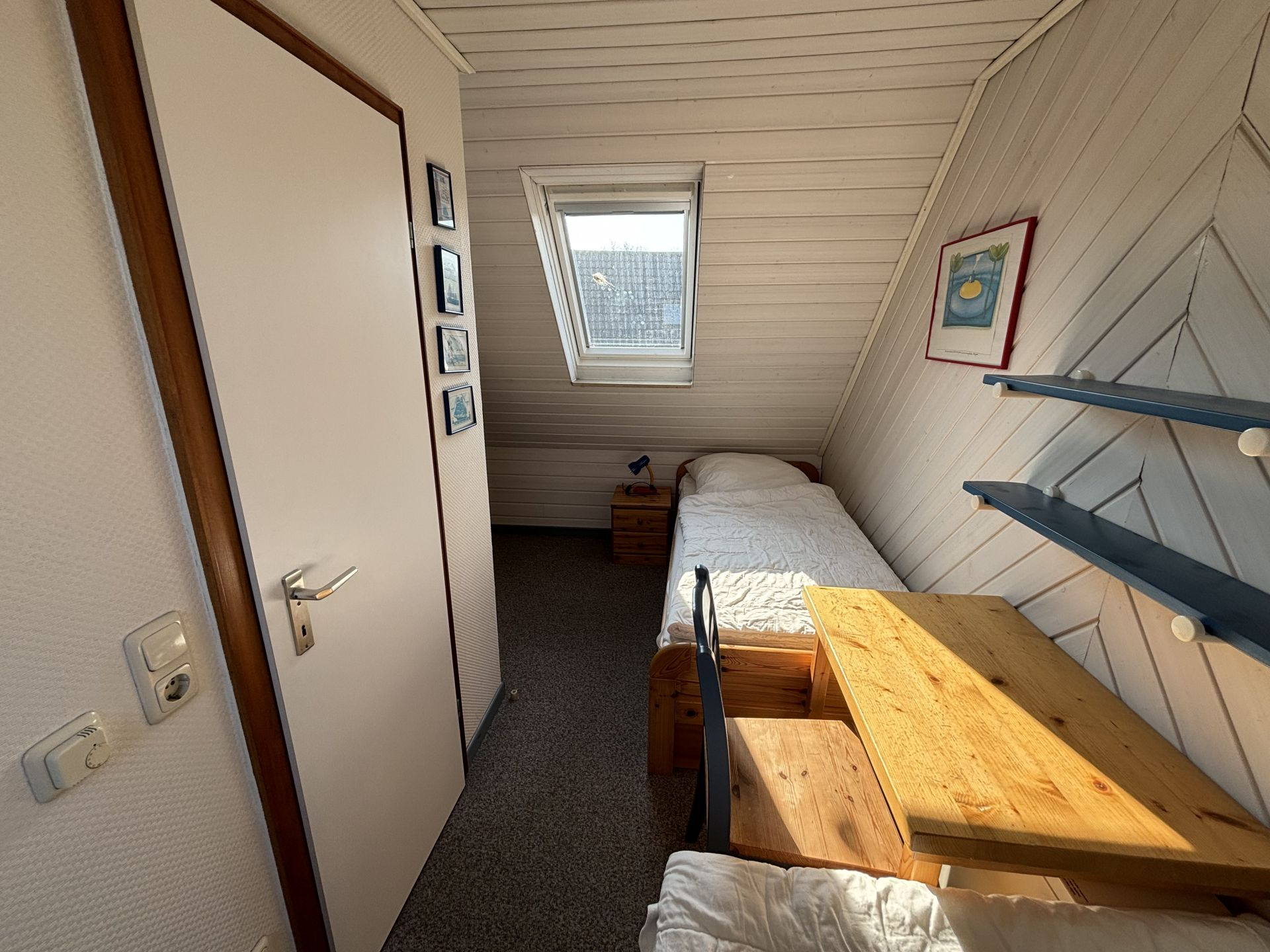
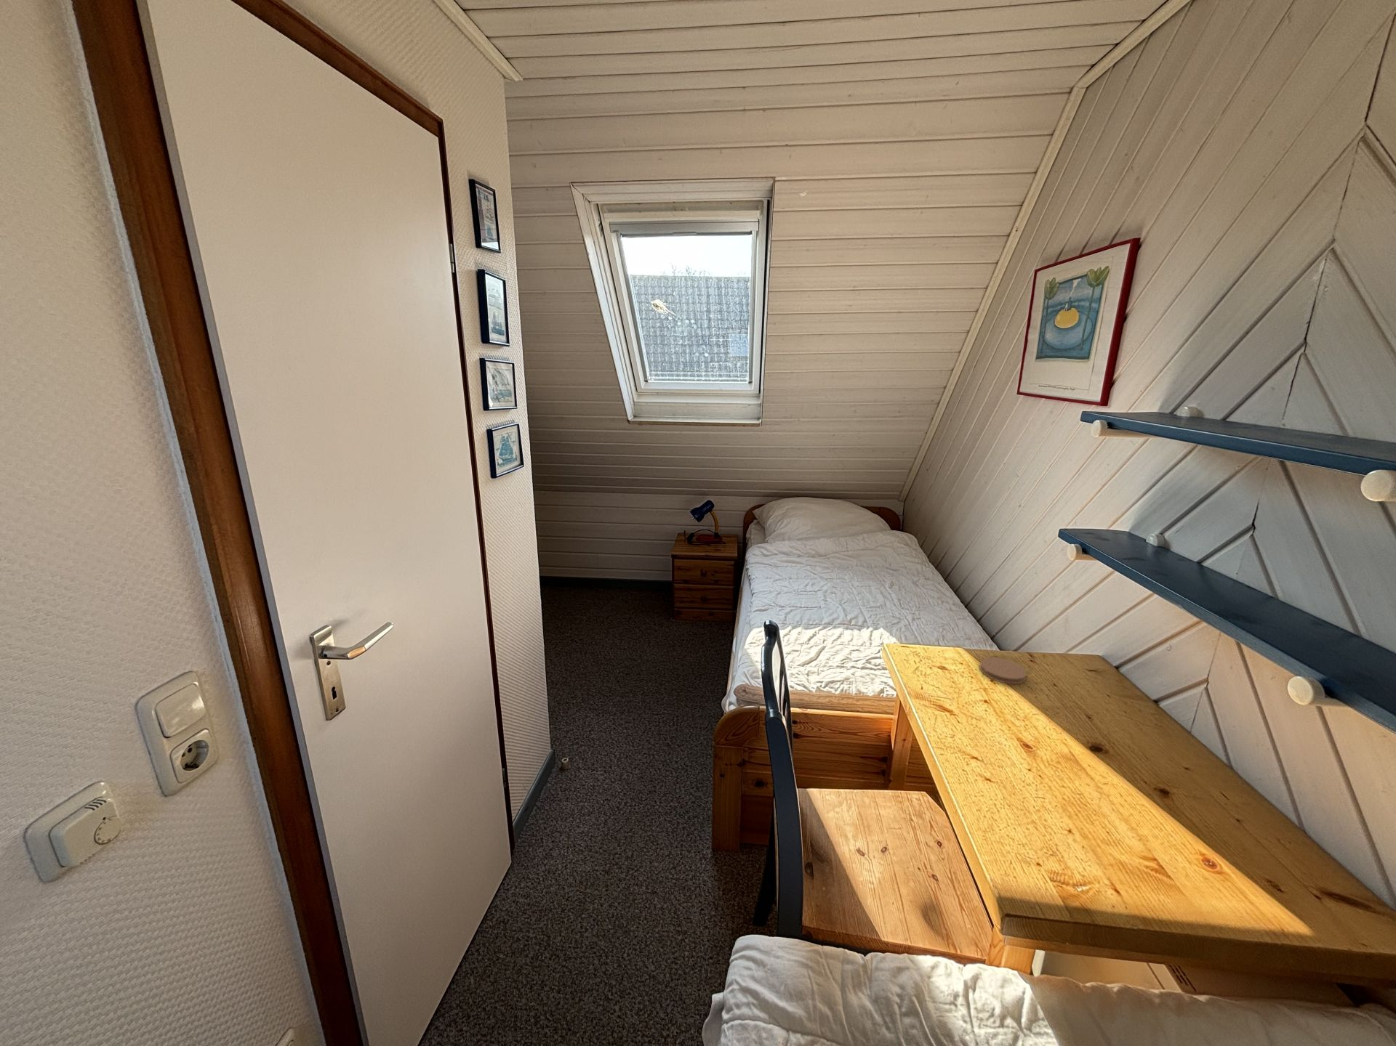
+ coaster (1002, 670)
